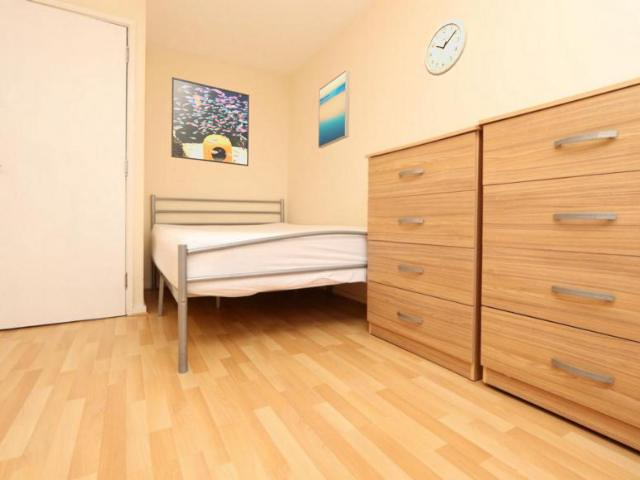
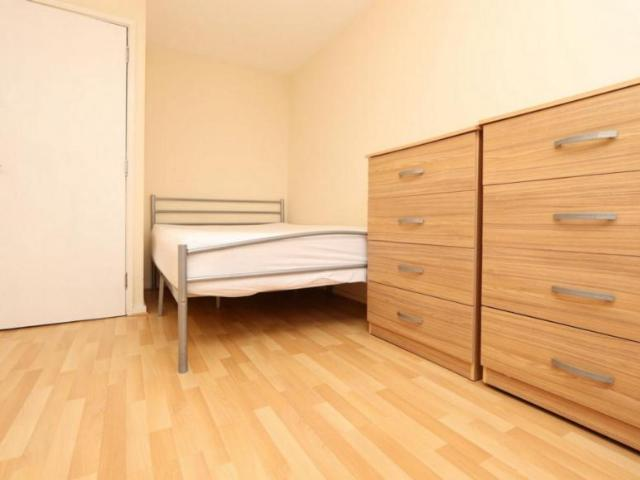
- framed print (212, 124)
- wall art (333, 111)
- wall clock (443, 47)
